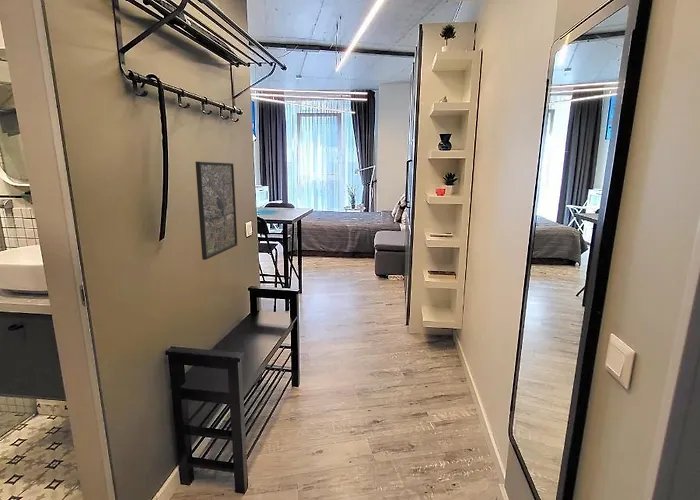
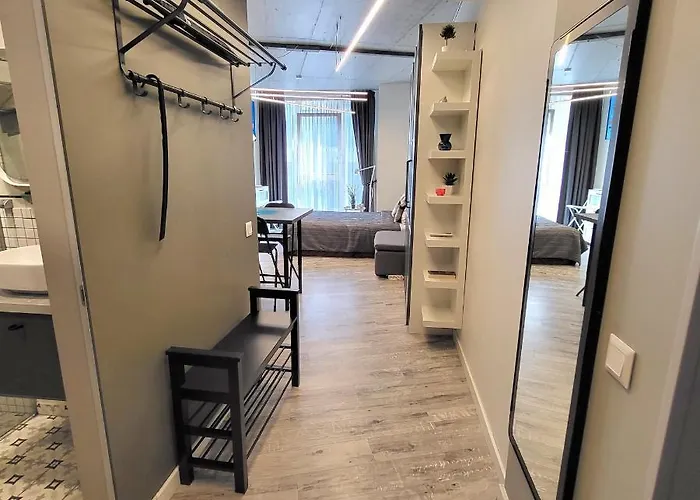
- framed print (218, 208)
